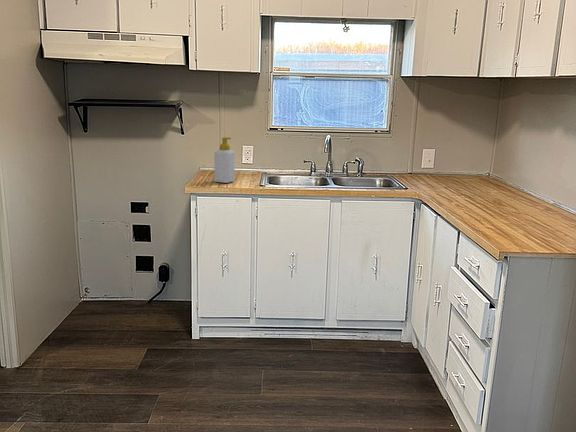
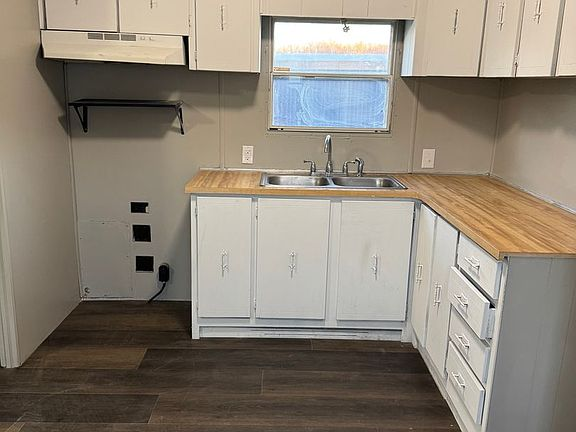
- soap bottle (224, 159)
